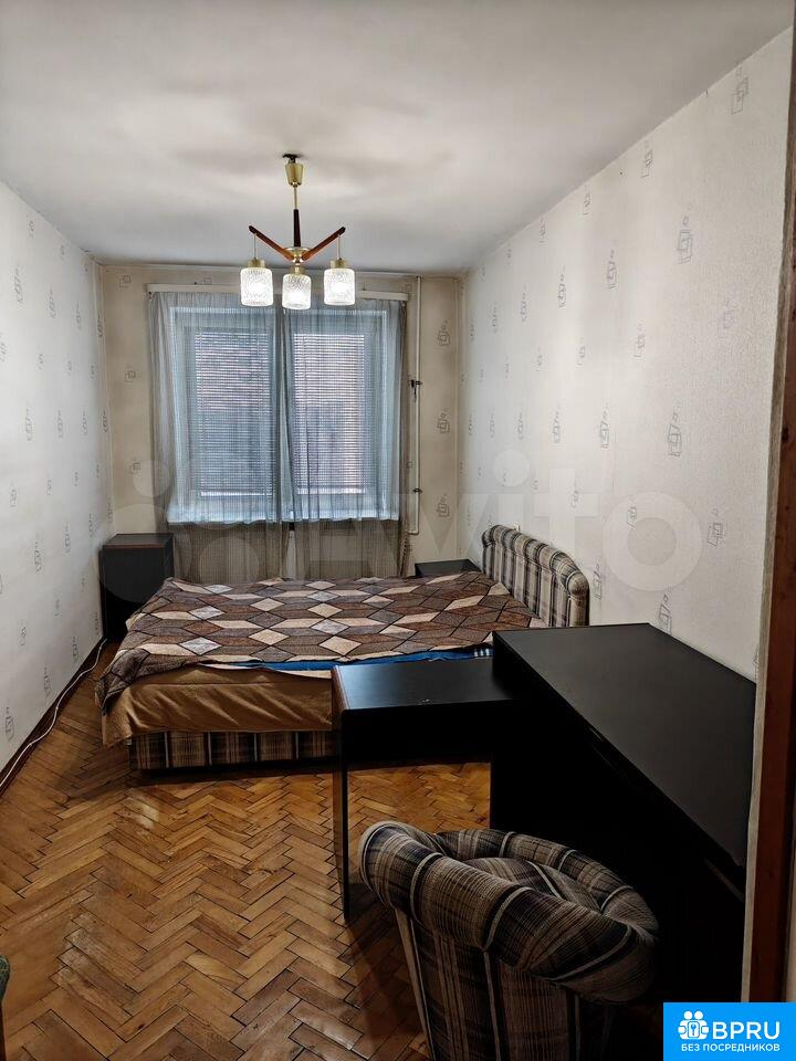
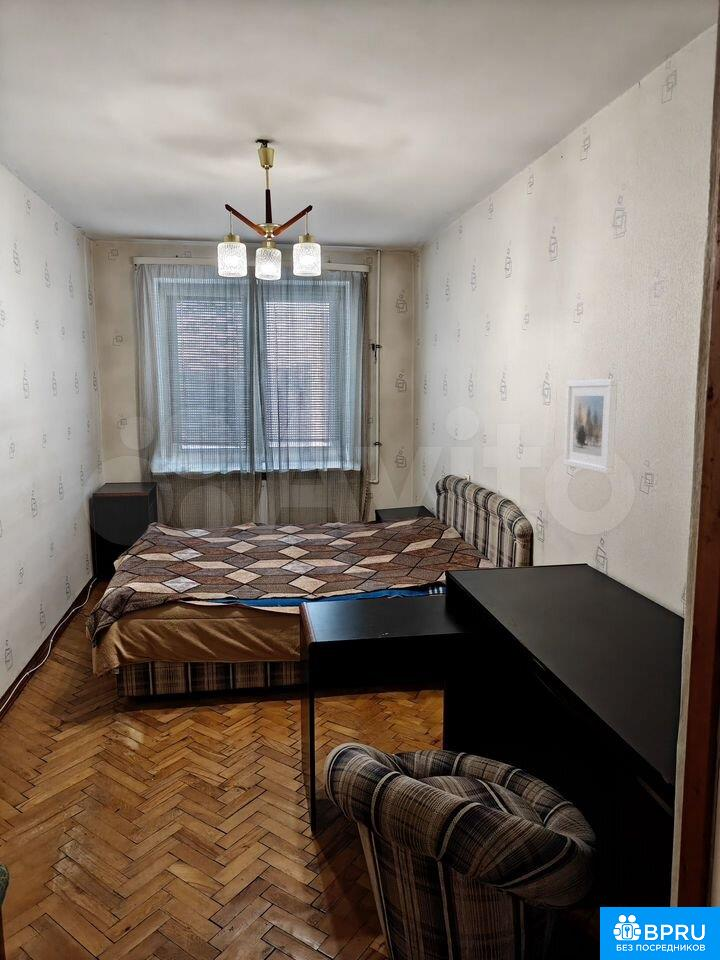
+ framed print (588, 425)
